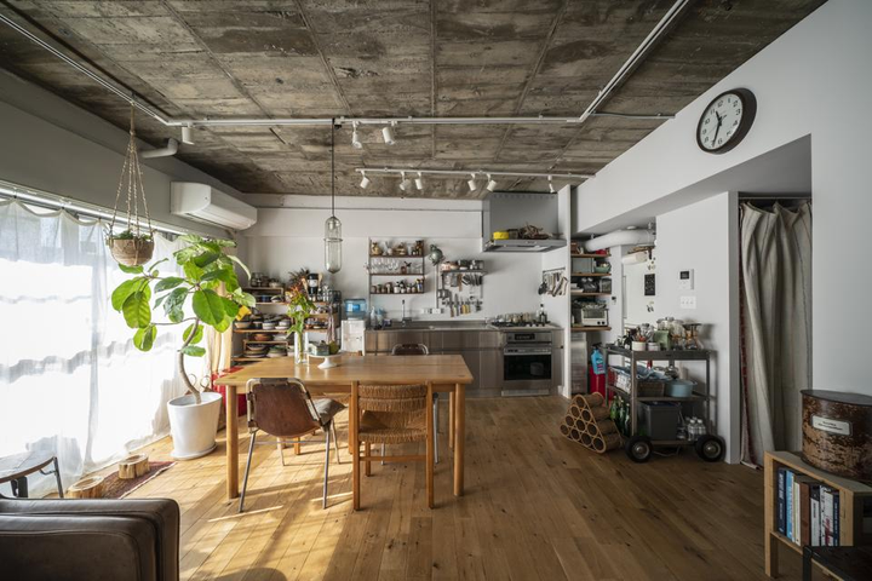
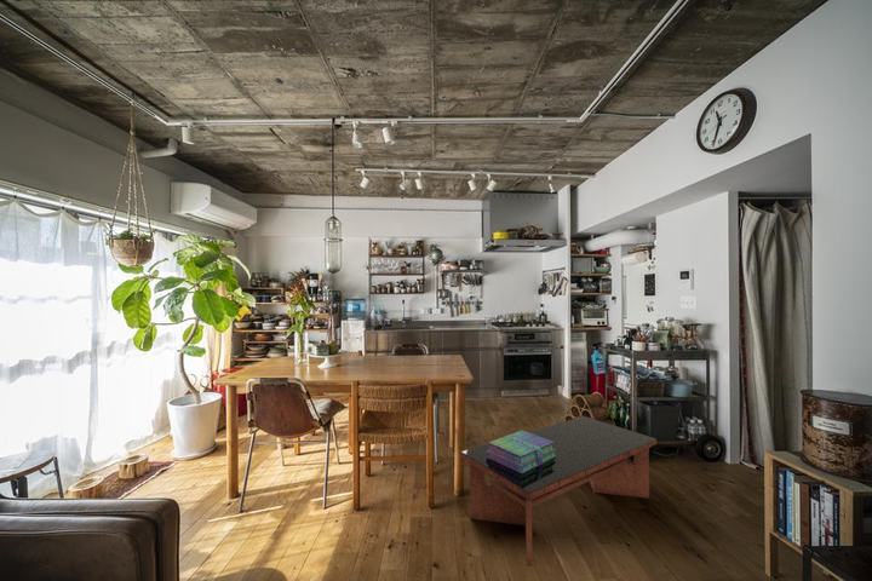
+ stack of books (521, 448)
+ coffee table (563, 476)
